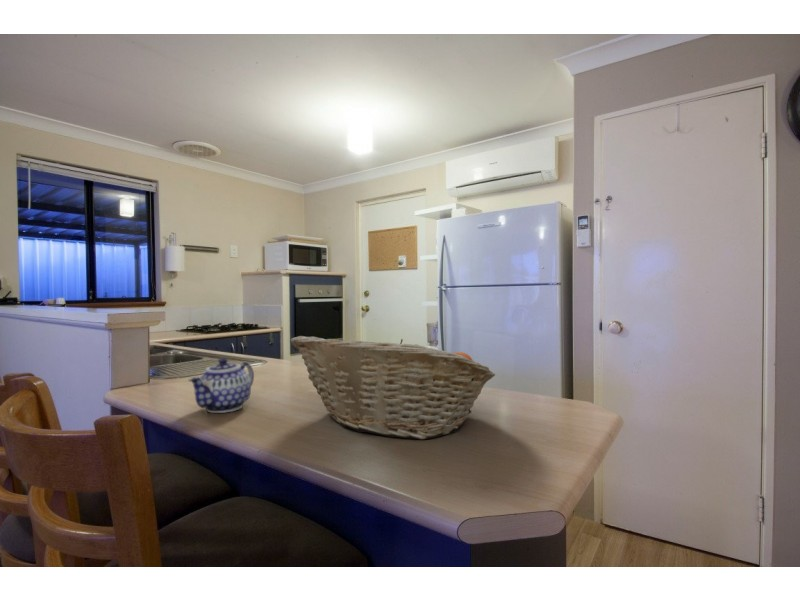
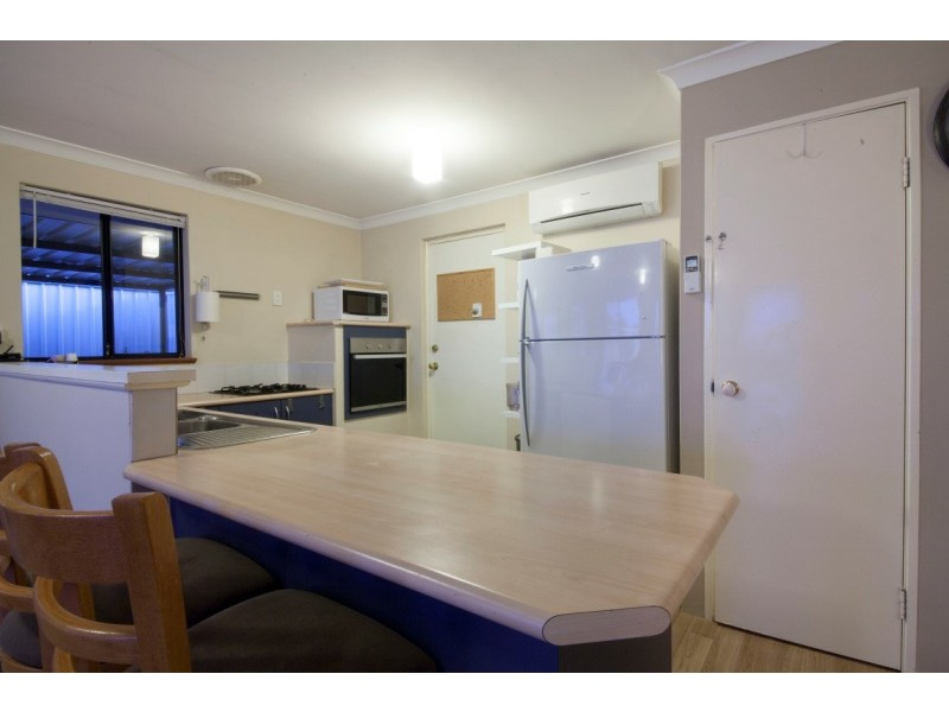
- teapot (224, 383)
- fruit basket (389, 374)
